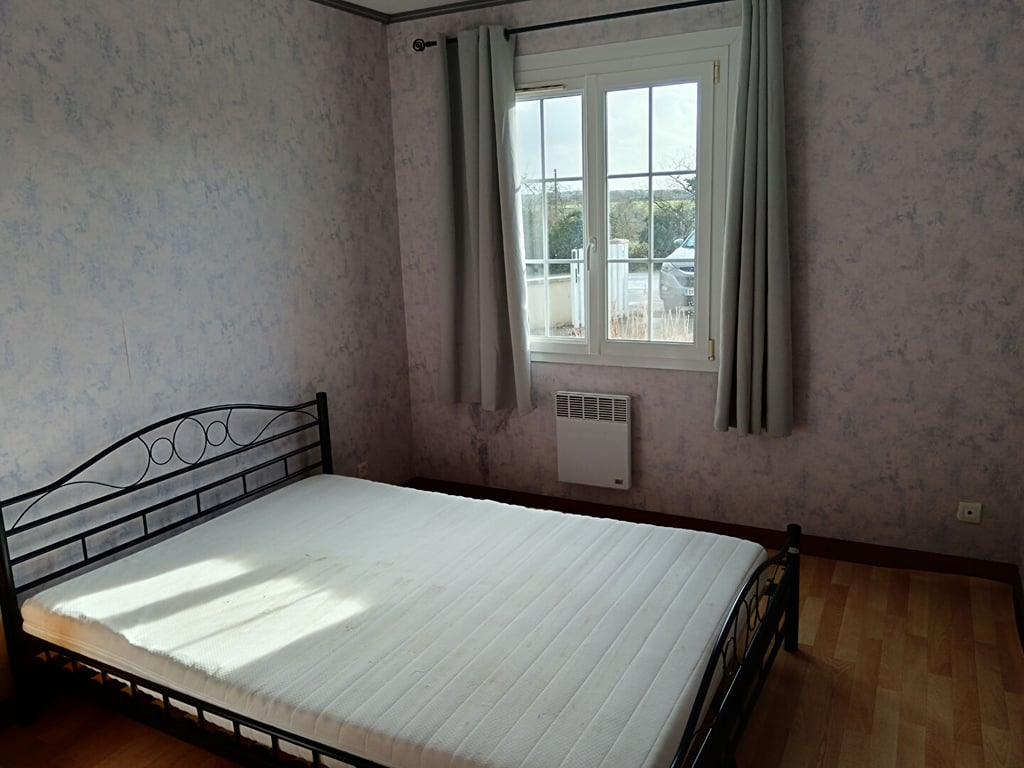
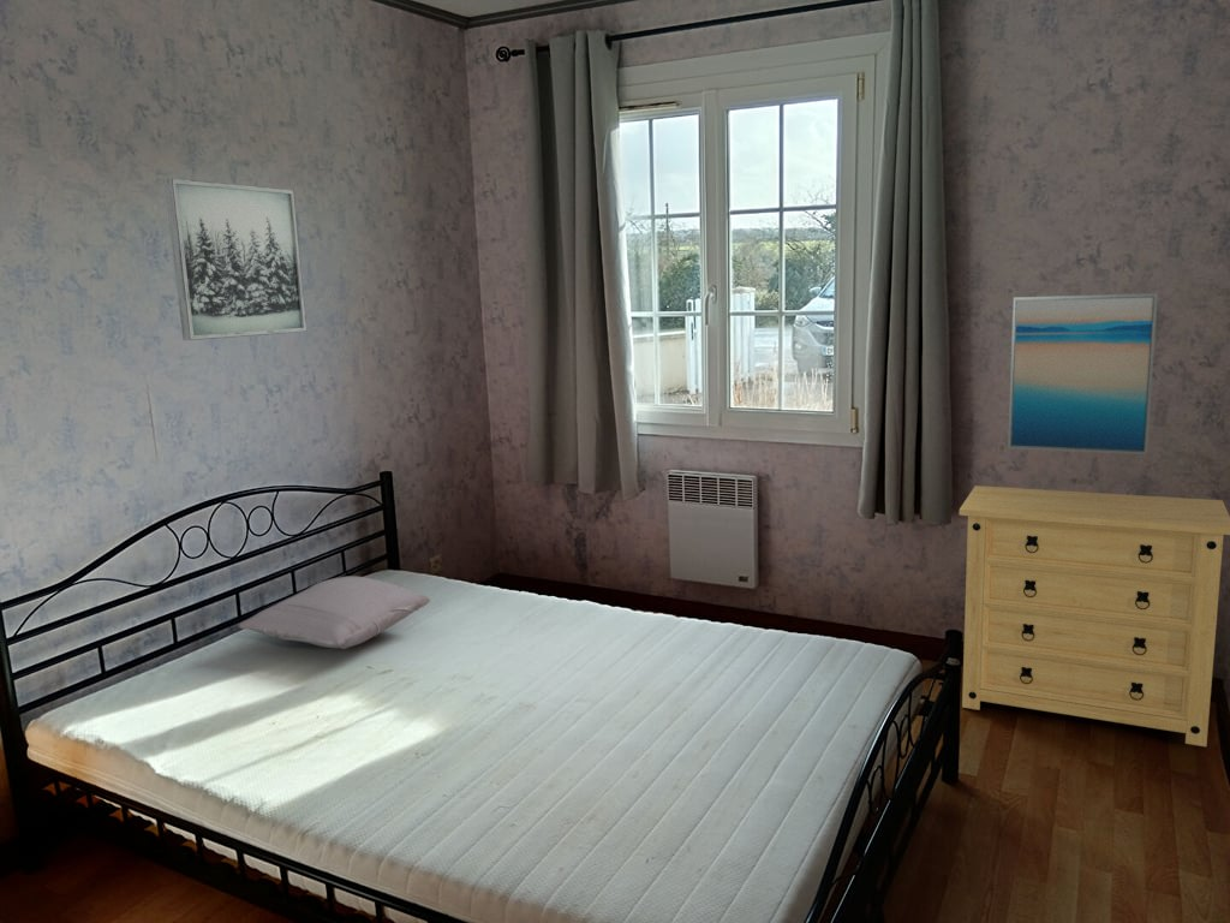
+ dresser (1085, 606)
+ wall art (1079, 374)
+ wall art (240, 261)
+ pillow (336, 613)
